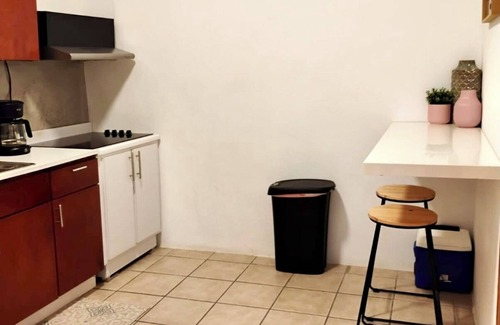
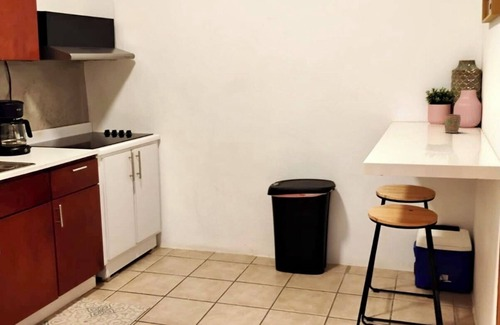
+ mug (452, 123)
